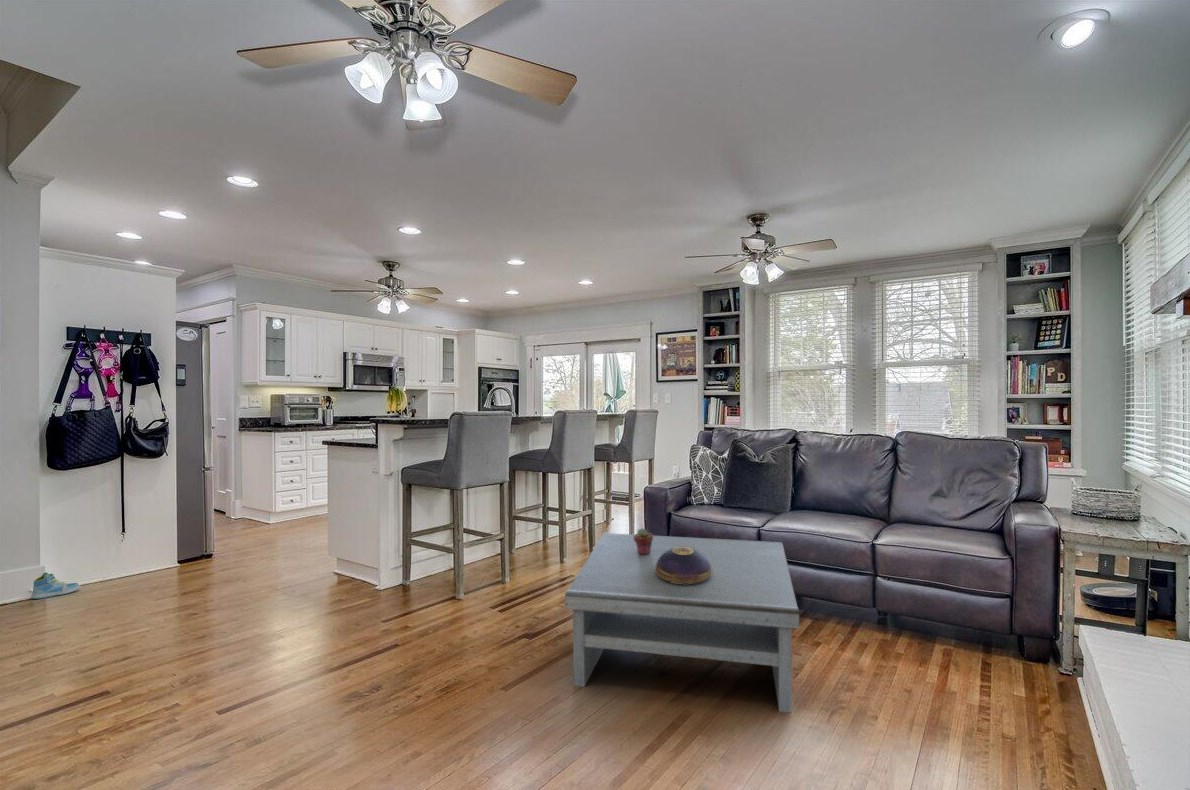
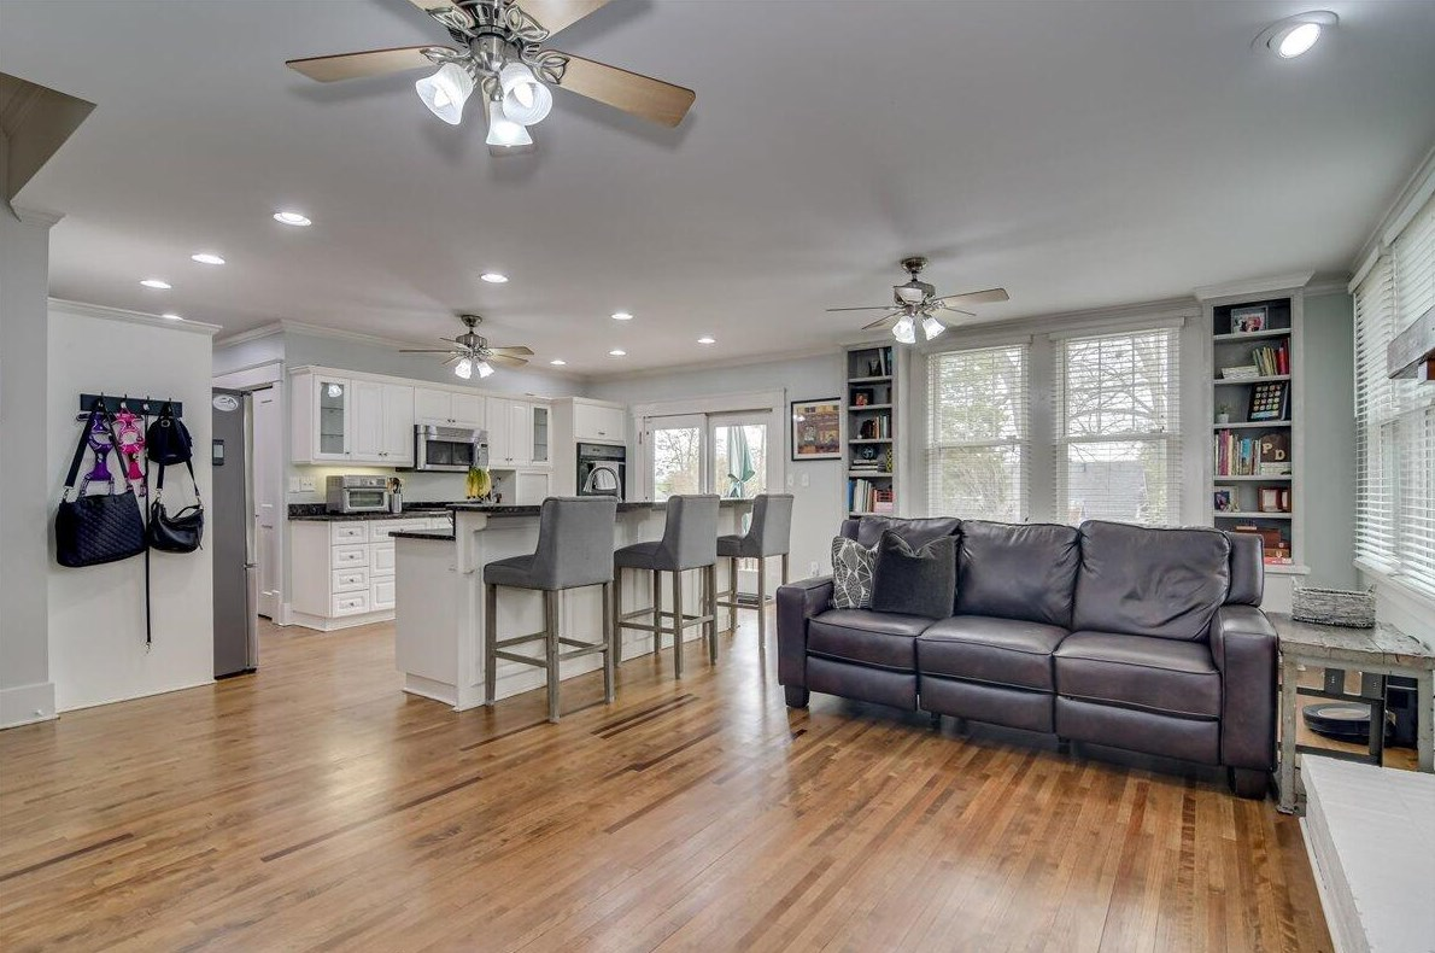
- decorative bowl (683, 556)
- potted succulent (643, 540)
- coffee table (684, 608)
- sneaker (56, 582)
